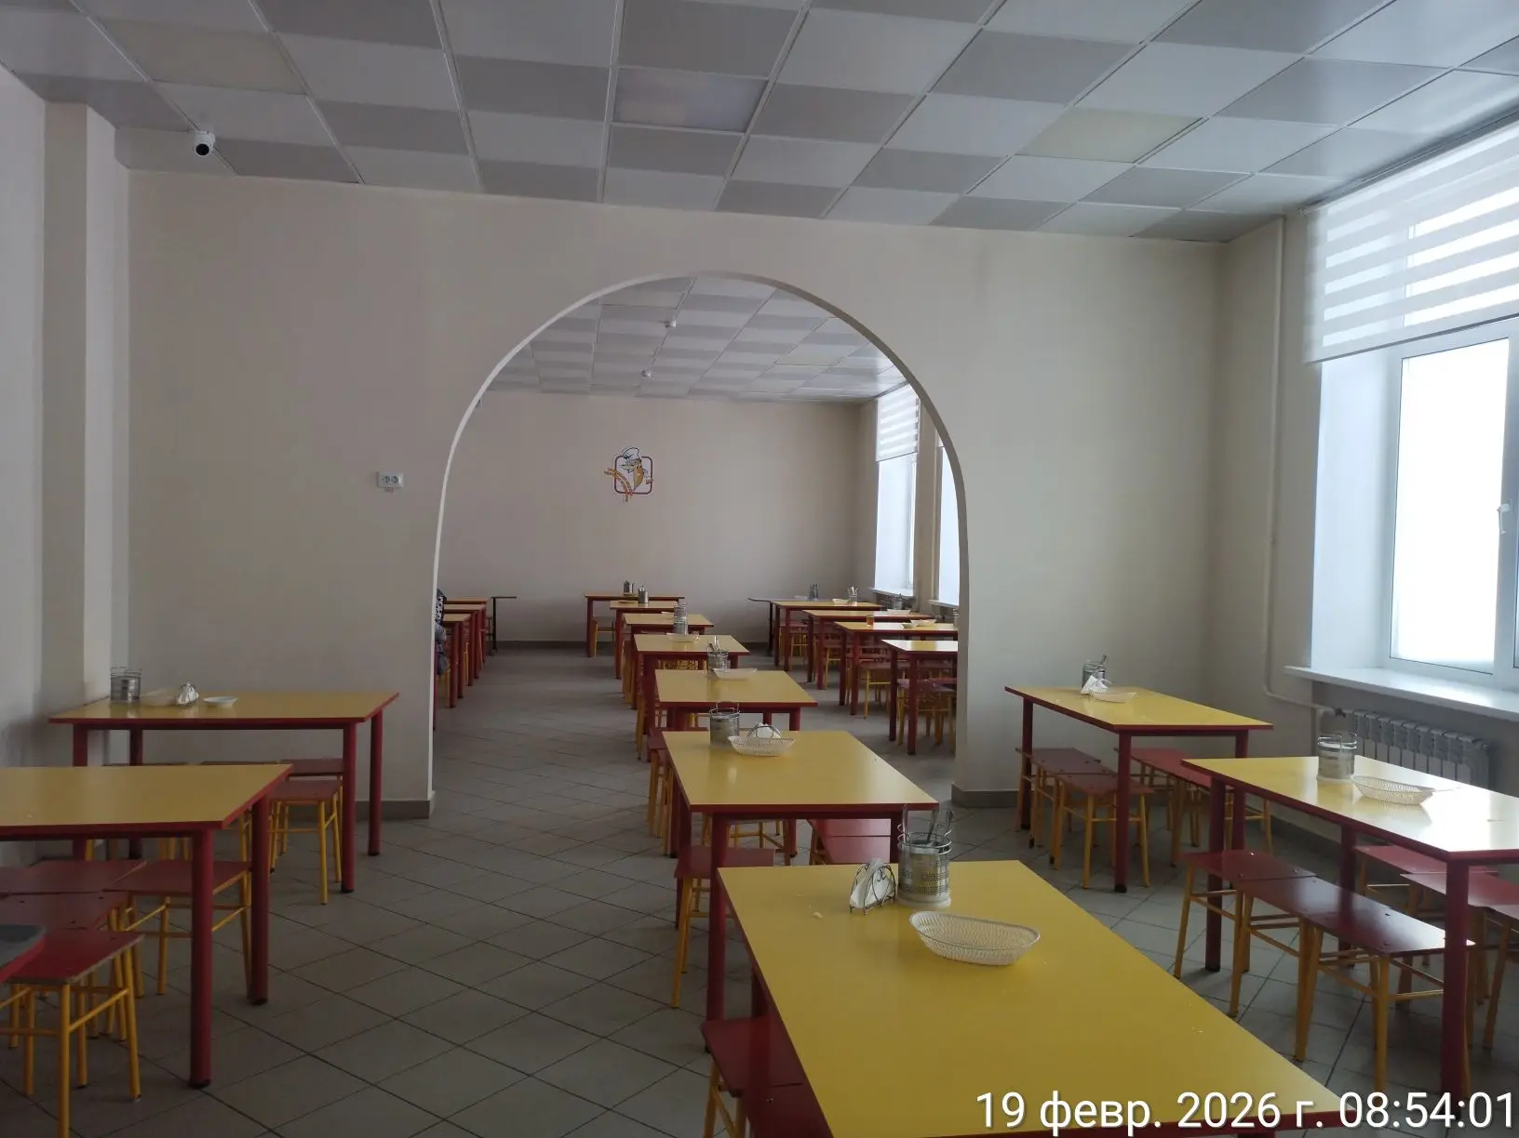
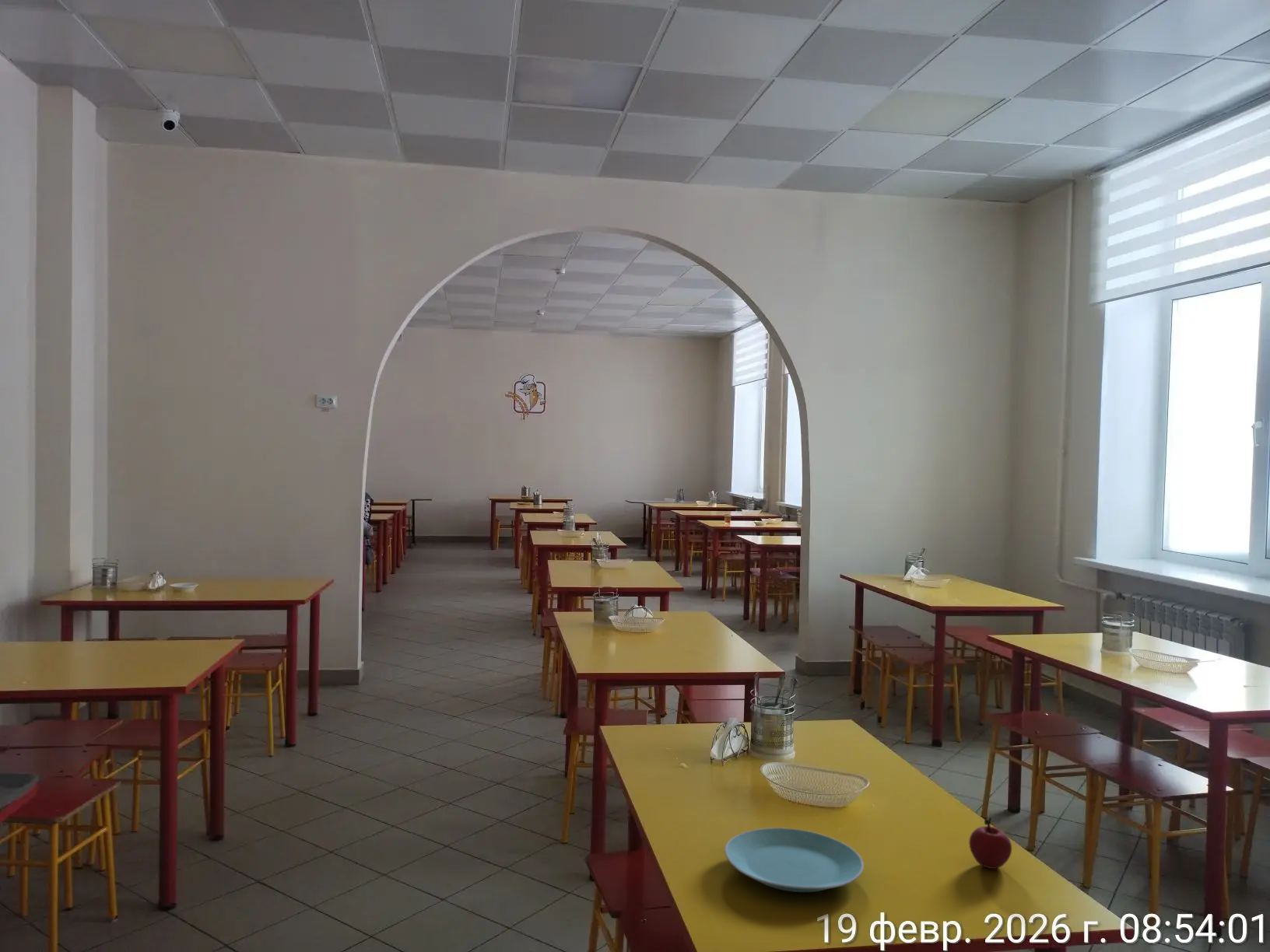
+ apple (990, 841)
+ plate (792, 863)
